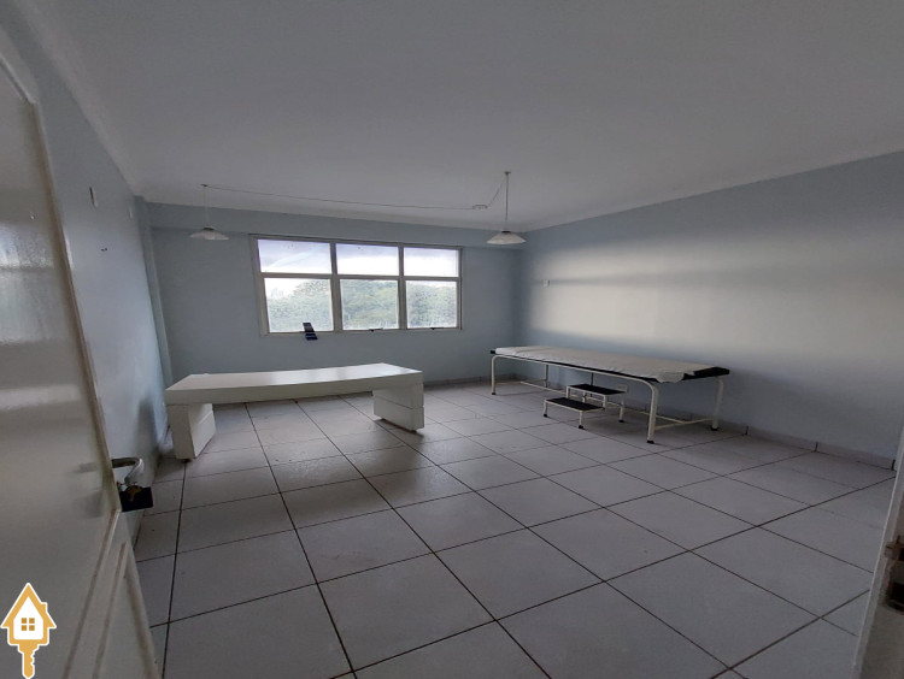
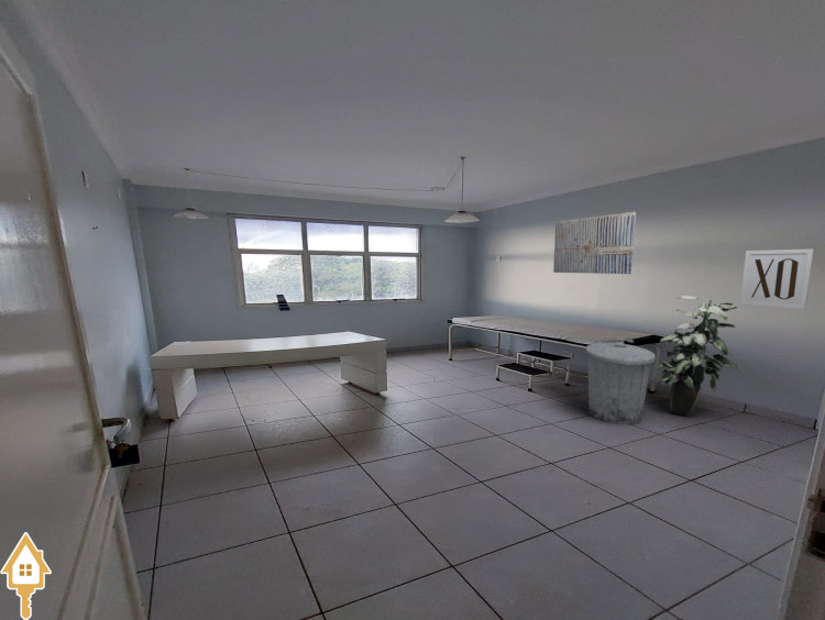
+ wall art (773, 278)
+ trash can (616, 379)
+ wall art (590, 245)
+ indoor plant (691, 355)
